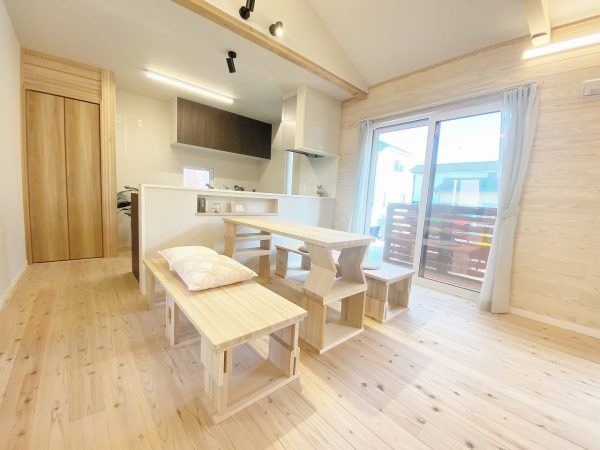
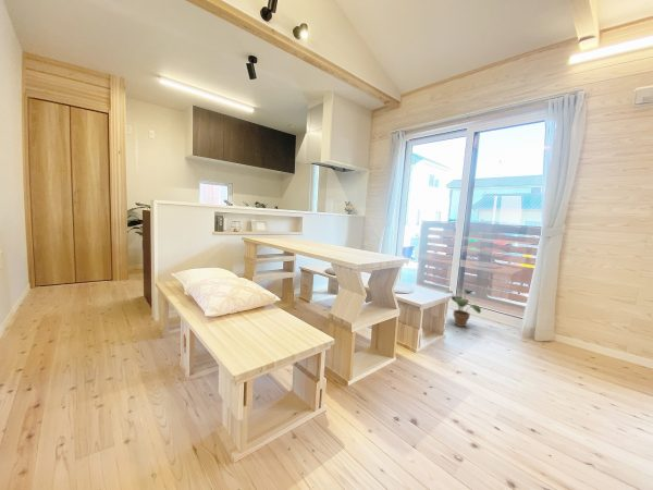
+ potted plant (461, 308)
